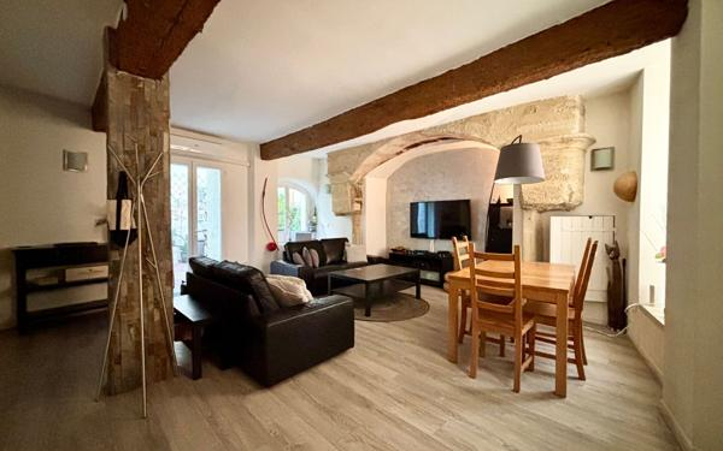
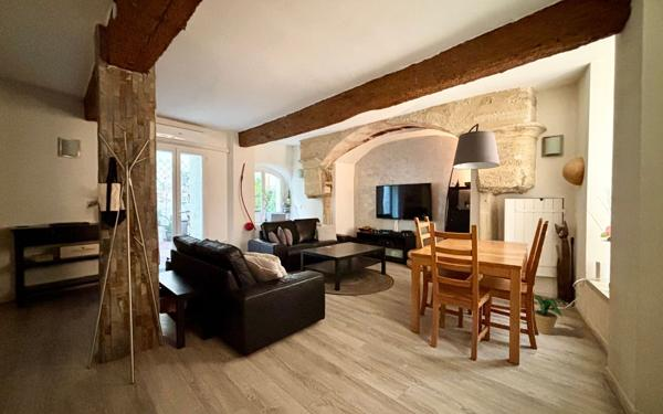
+ potted plant (545, 315)
